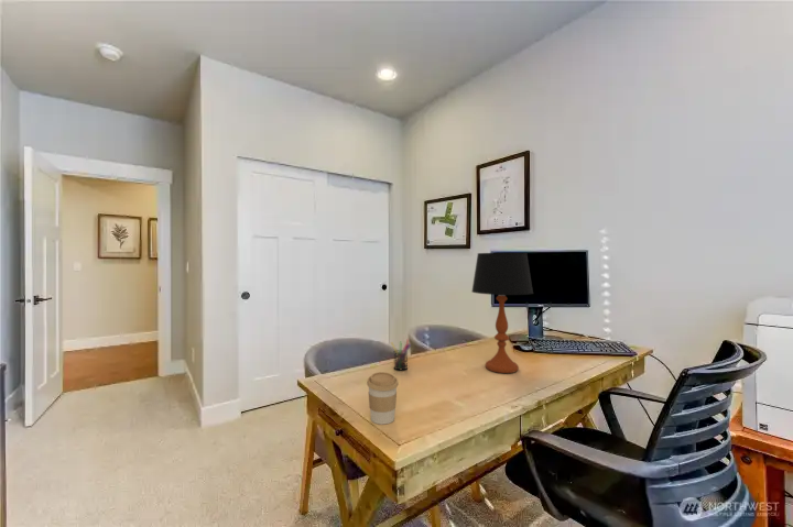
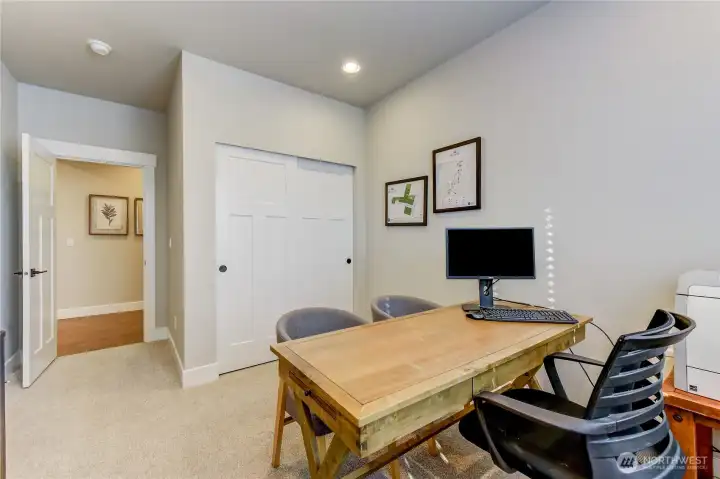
- coffee cup (382, 396)
- table lamp (501, 310)
- pen holder (401, 353)
